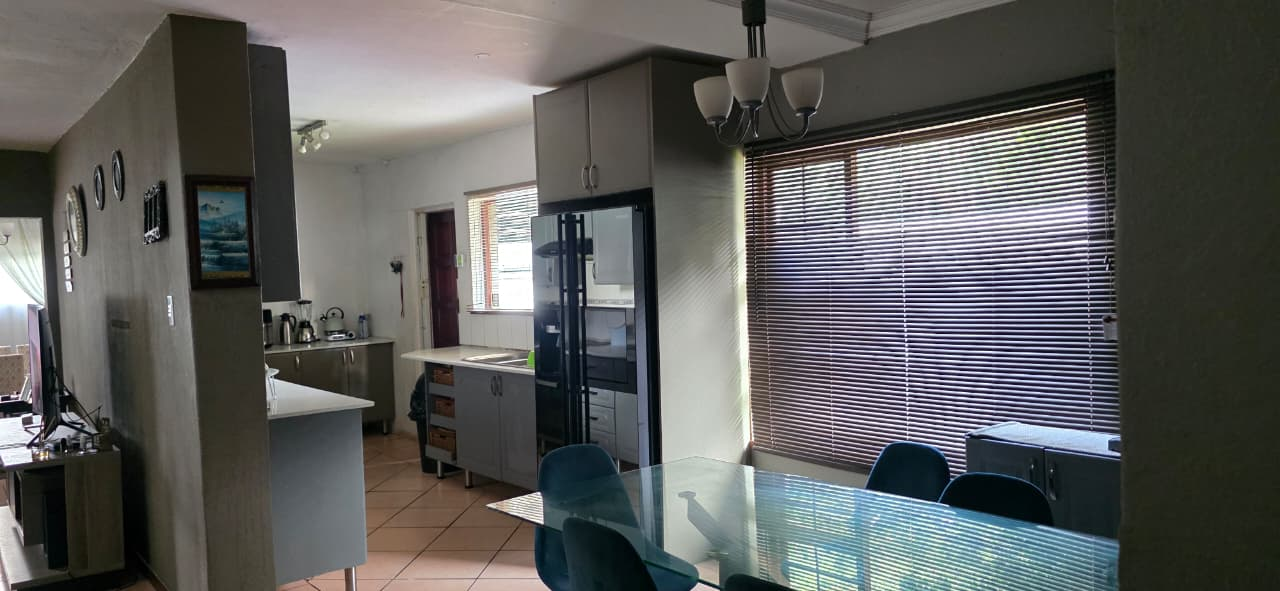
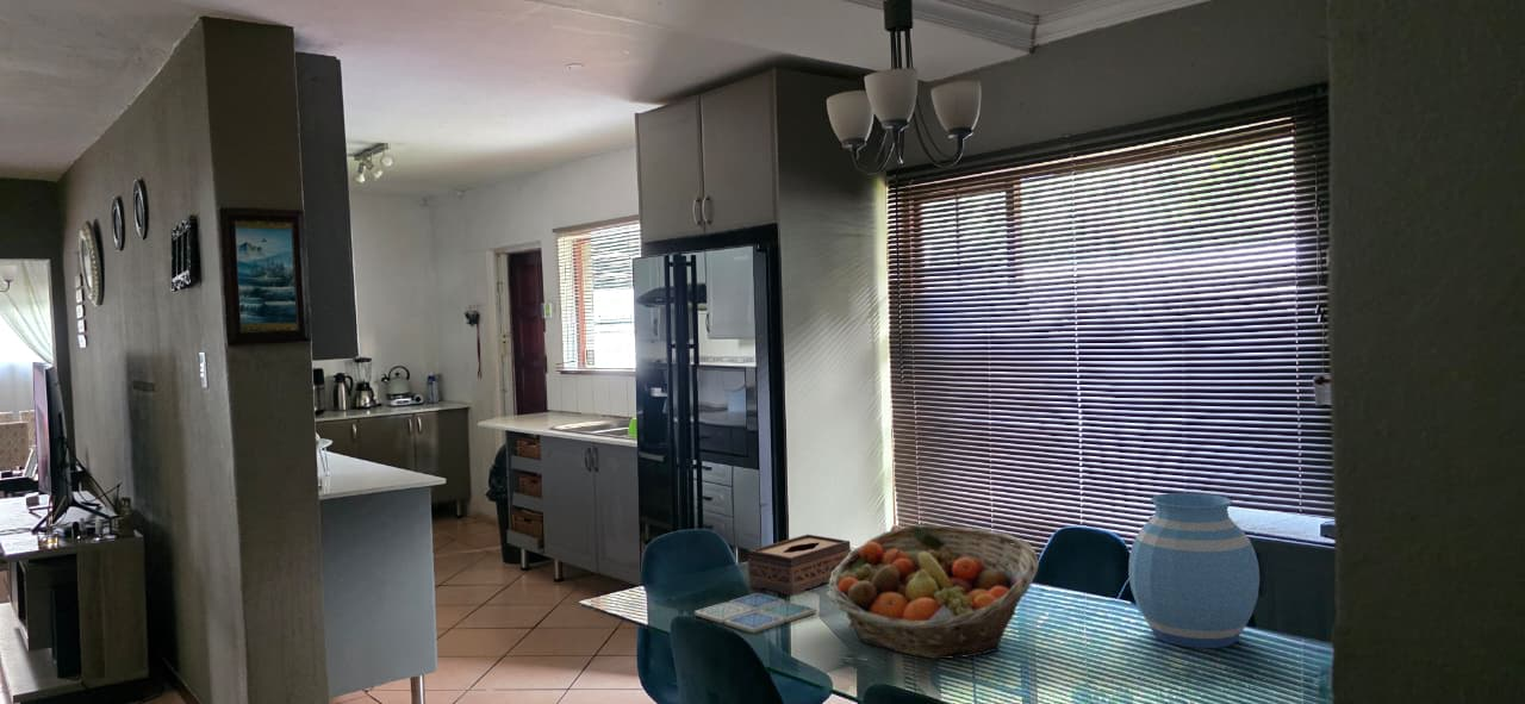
+ fruit basket (930, 587)
+ vase (1193, 567)
+ tissue box (799, 563)
+ drink coaster (755, 611)
